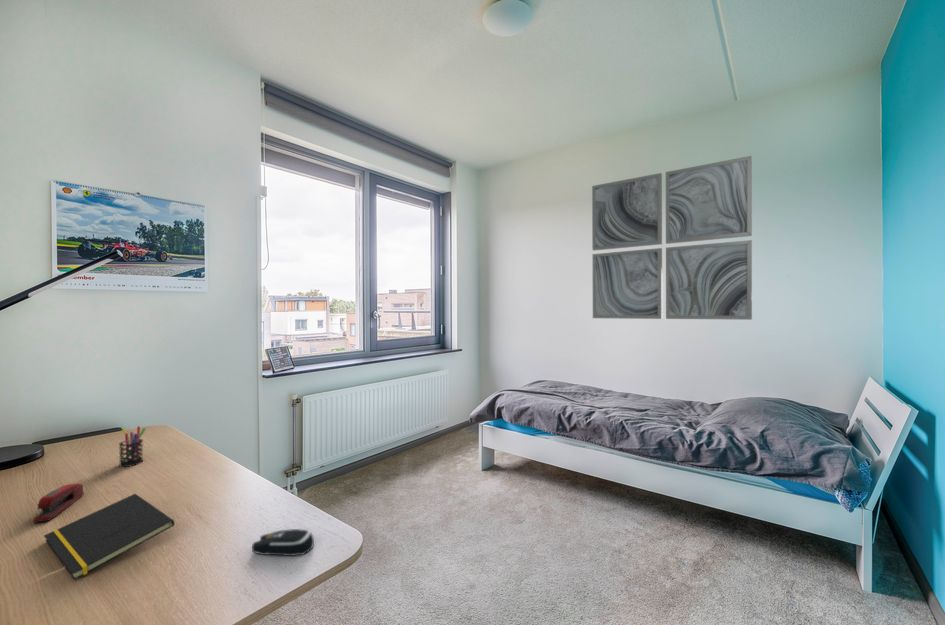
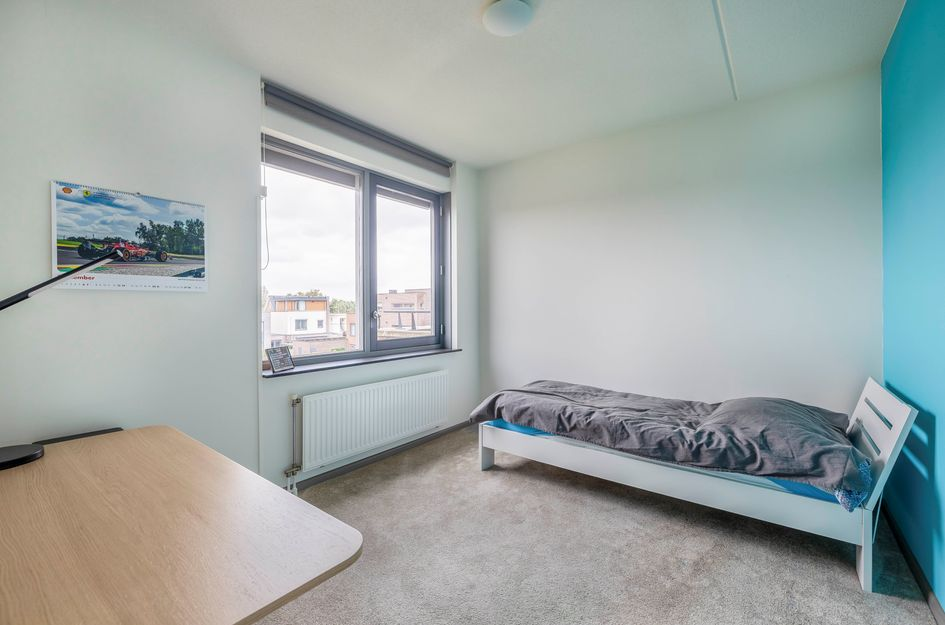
- wall art (661, 243)
- notepad (109, 530)
- computer mouse (284, 540)
- stapler (60, 497)
- pen holder (134, 444)
